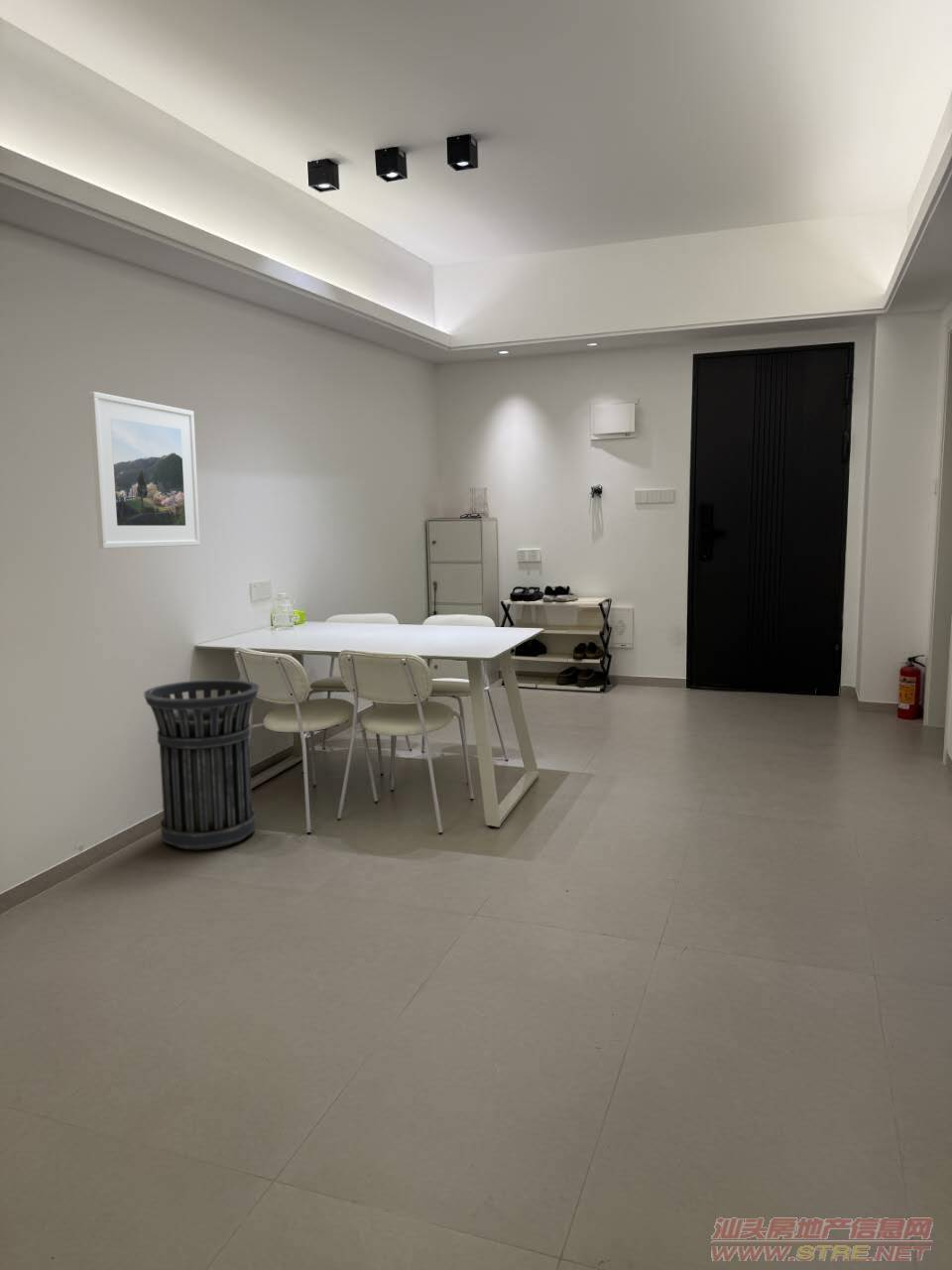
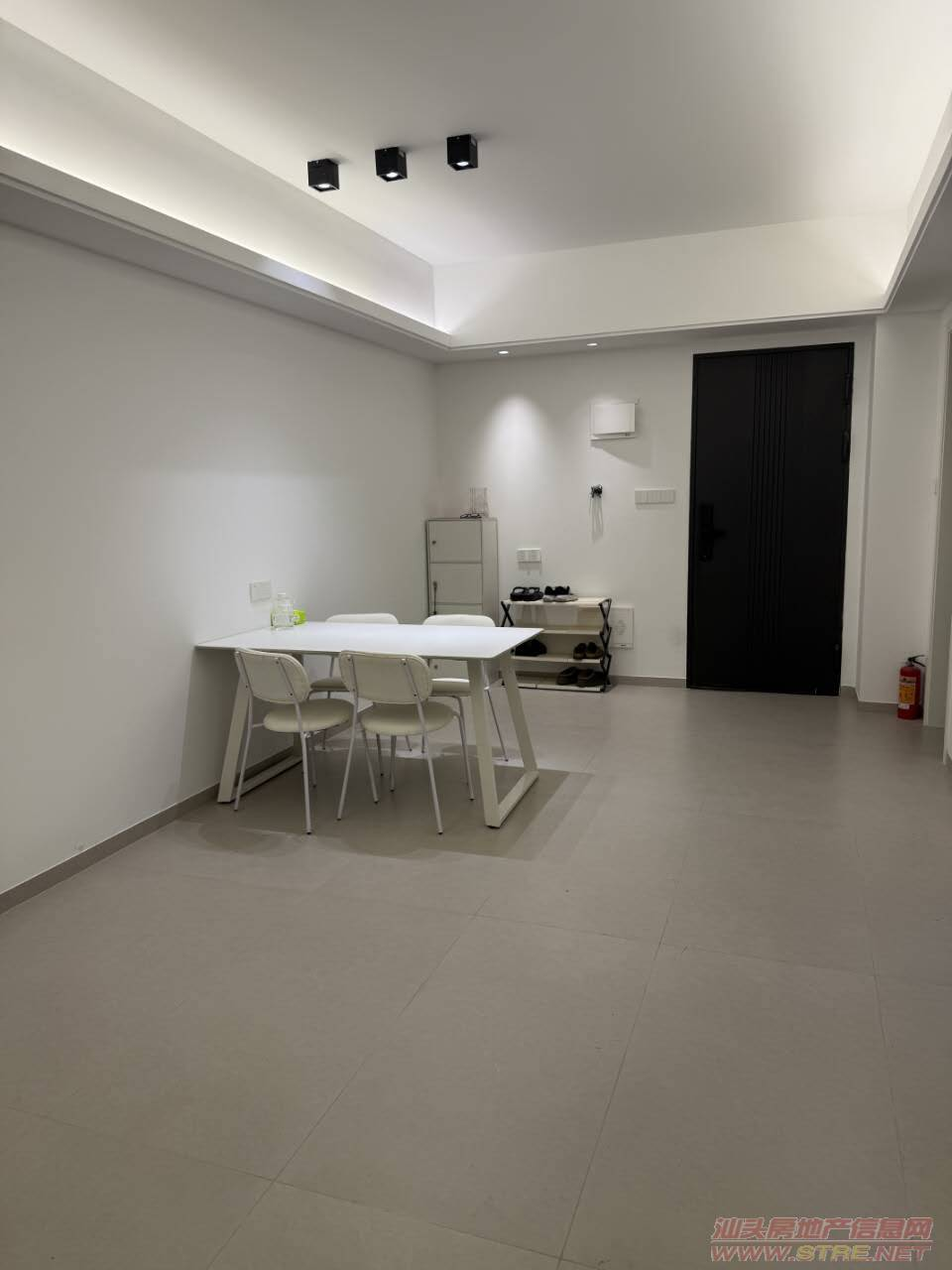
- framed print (149, 474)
- trash can (205, 762)
